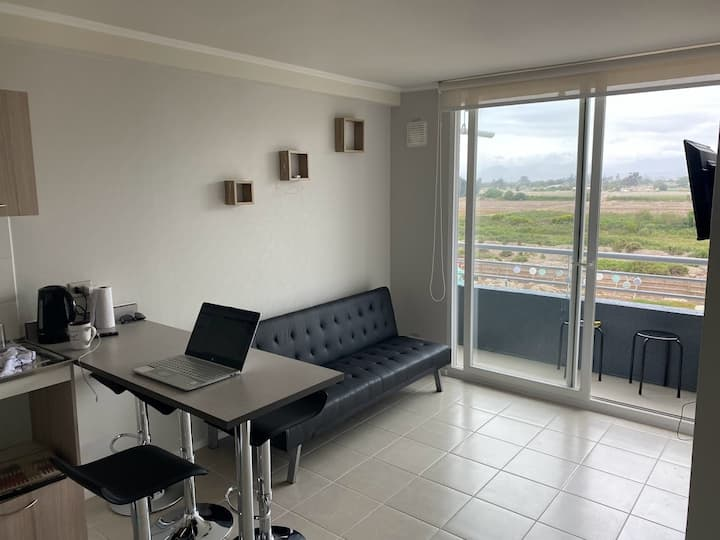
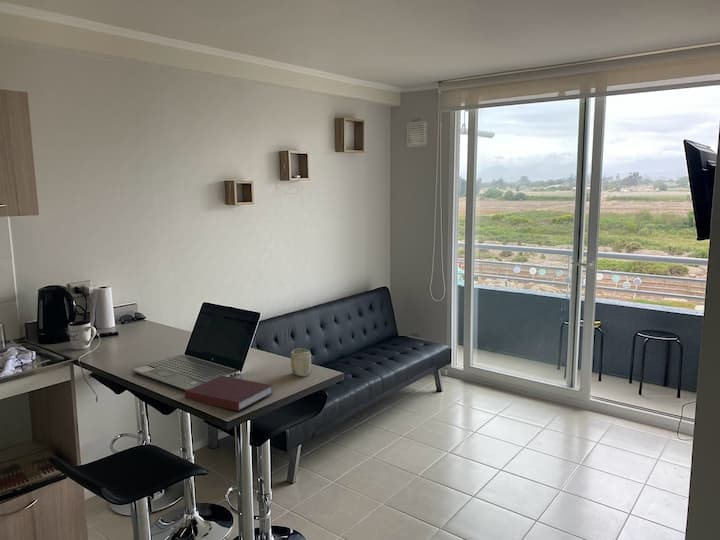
+ cup (301, 362)
+ notebook (229, 392)
